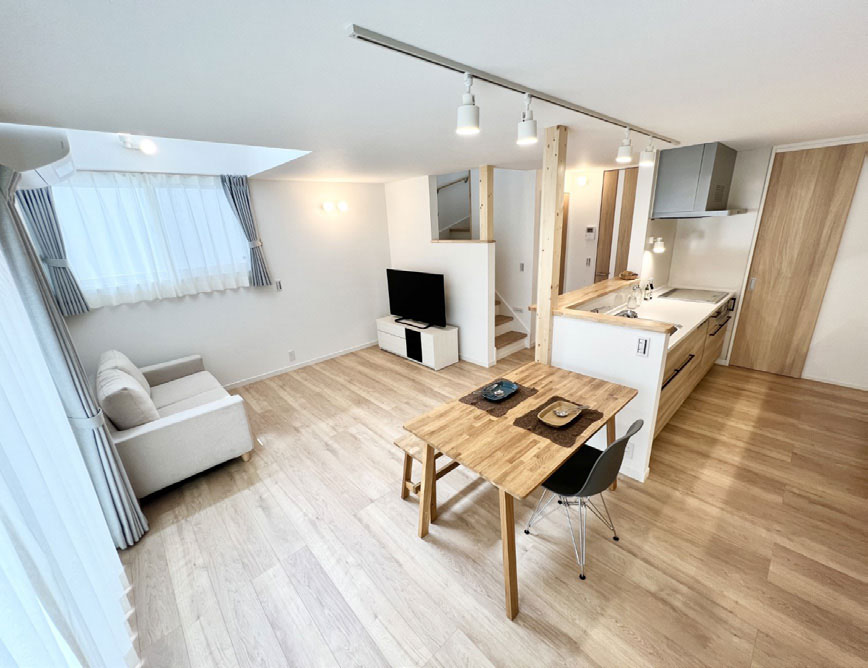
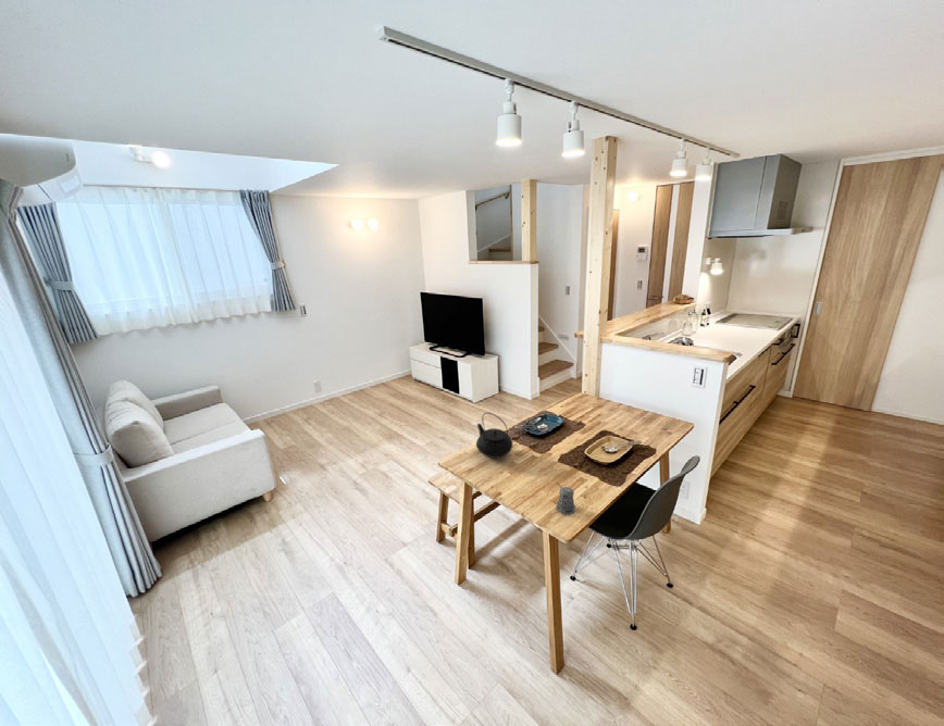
+ pepper shaker (564, 497)
+ teapot (492, 434)
